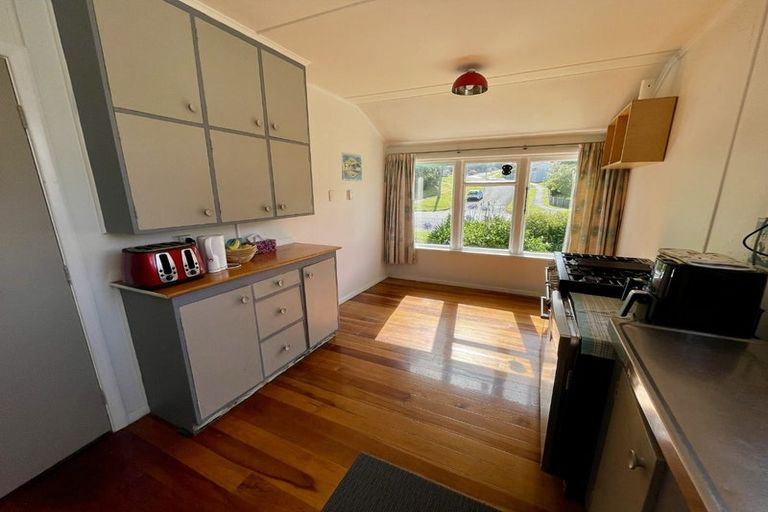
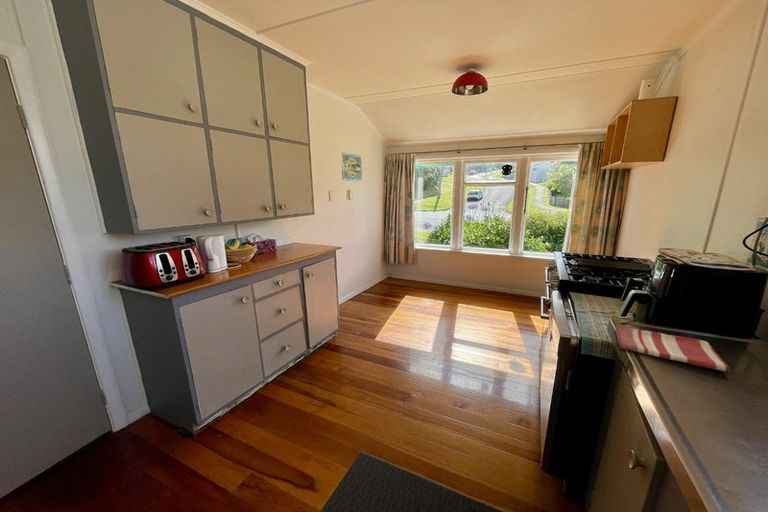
+ dish towel (664, 344)
